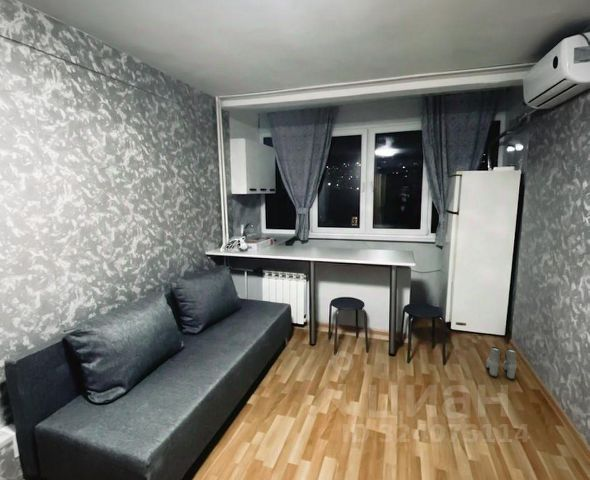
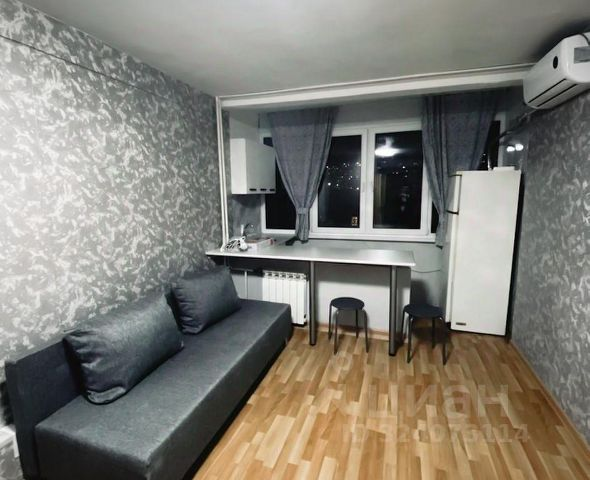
- boots (500, 358)
